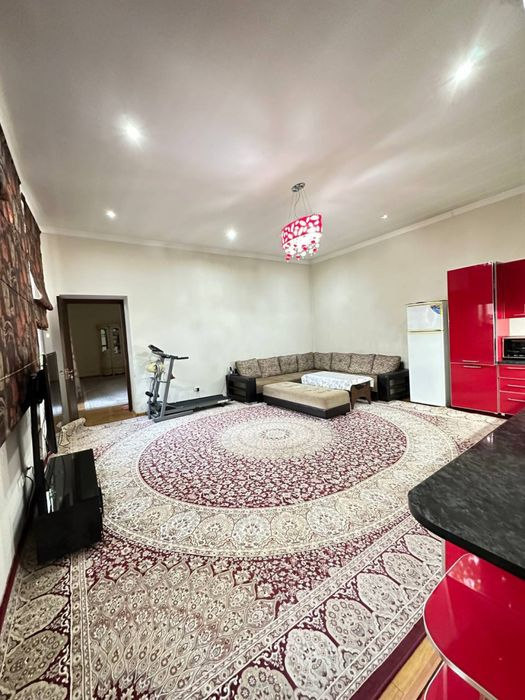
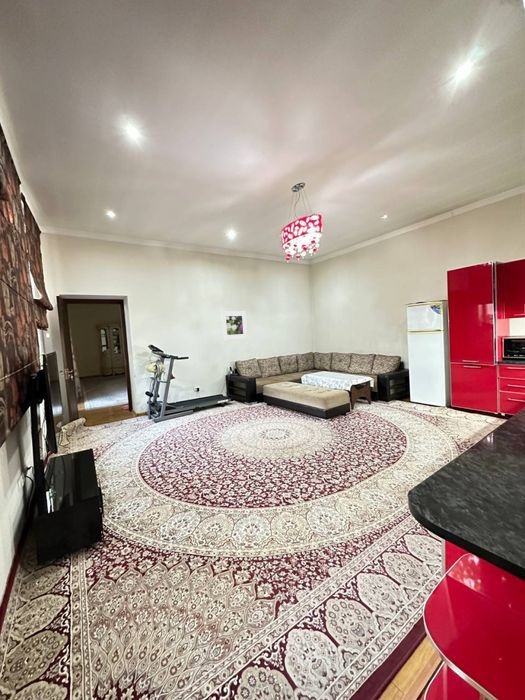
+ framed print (234, 325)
